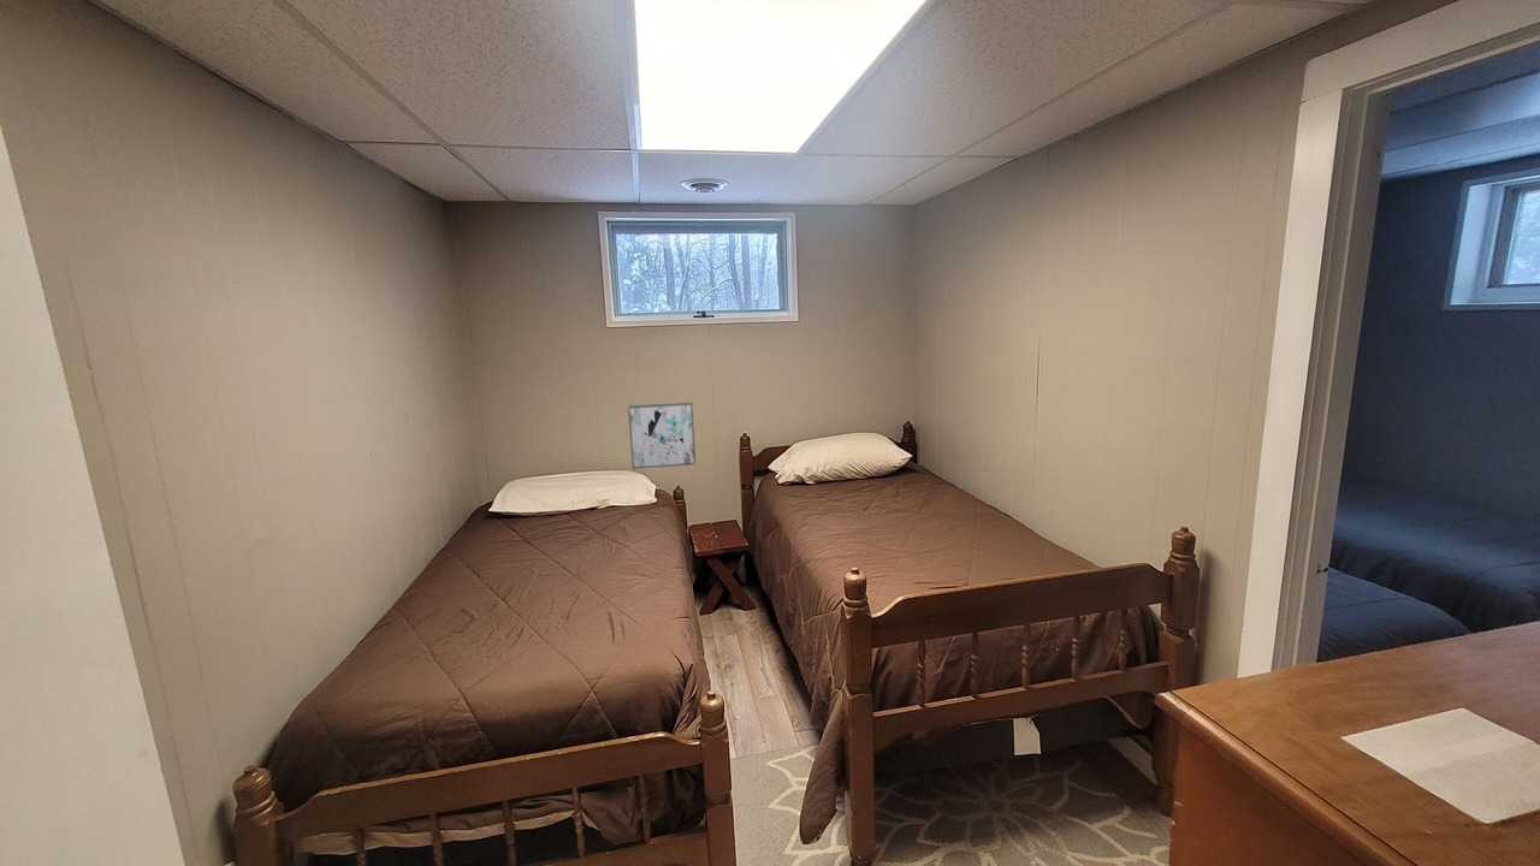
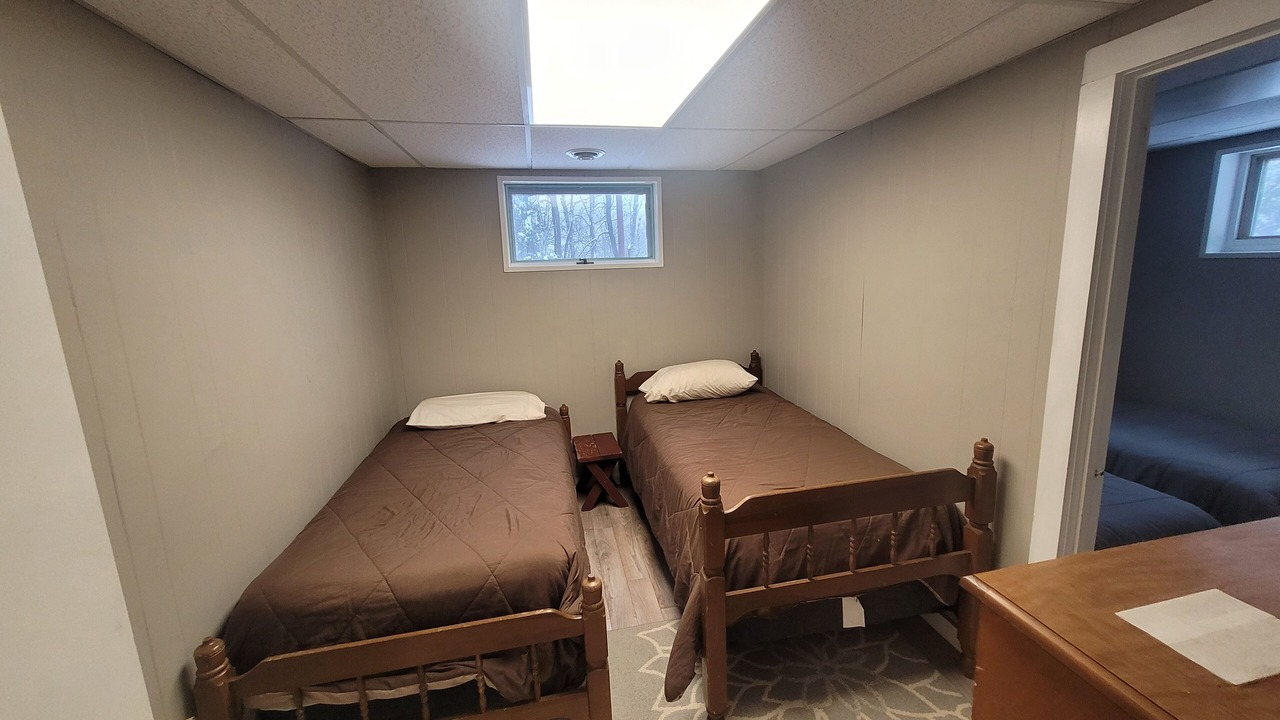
- wall art (662, 435)
